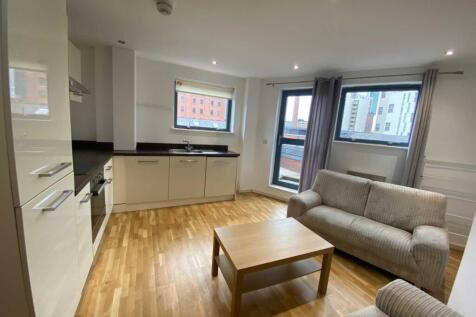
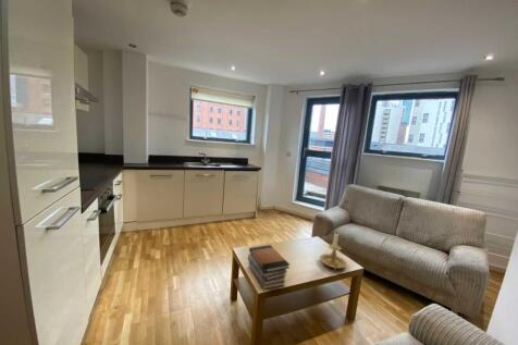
+ candle holder (334, 248)
+ book stack (267, 264)
